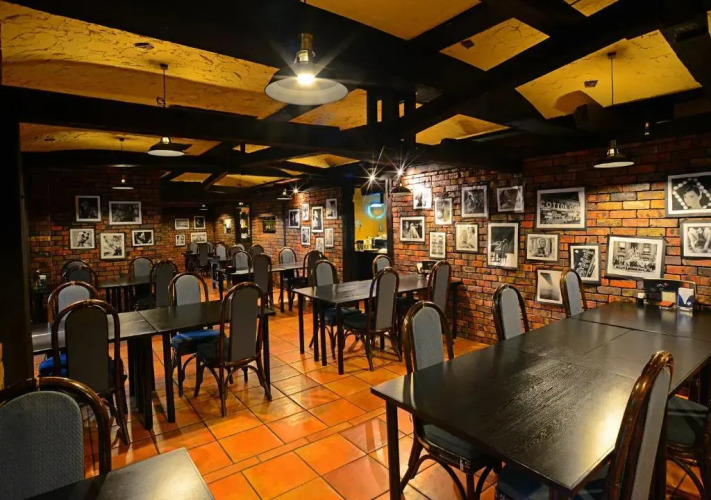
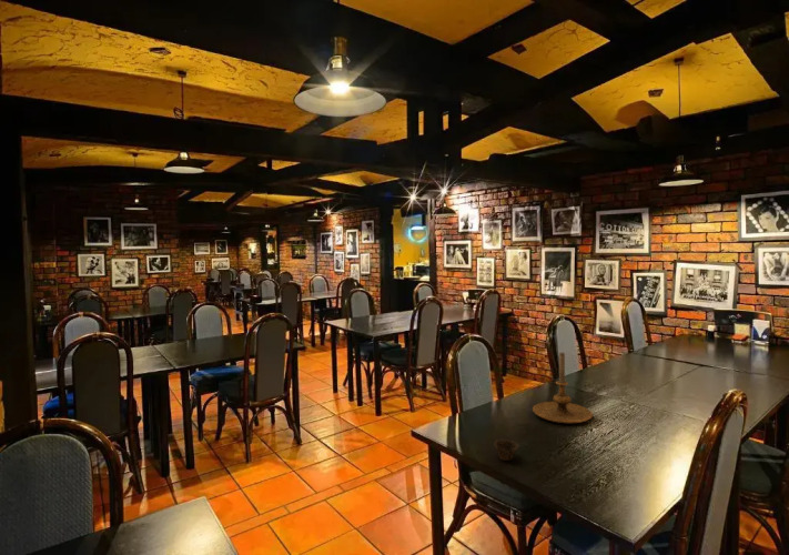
+ candle holder (562, 383)
+ cup (505, 450)
